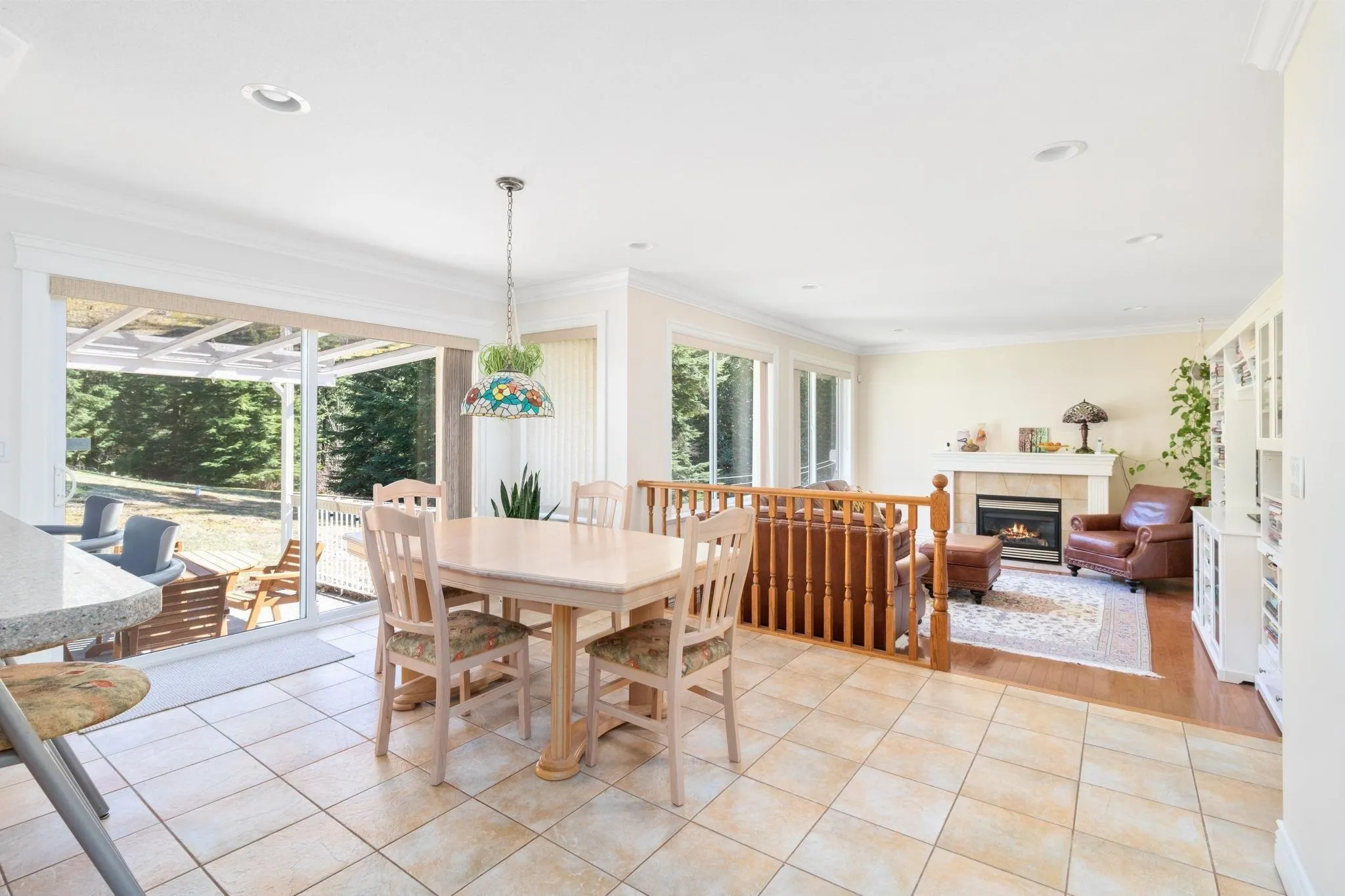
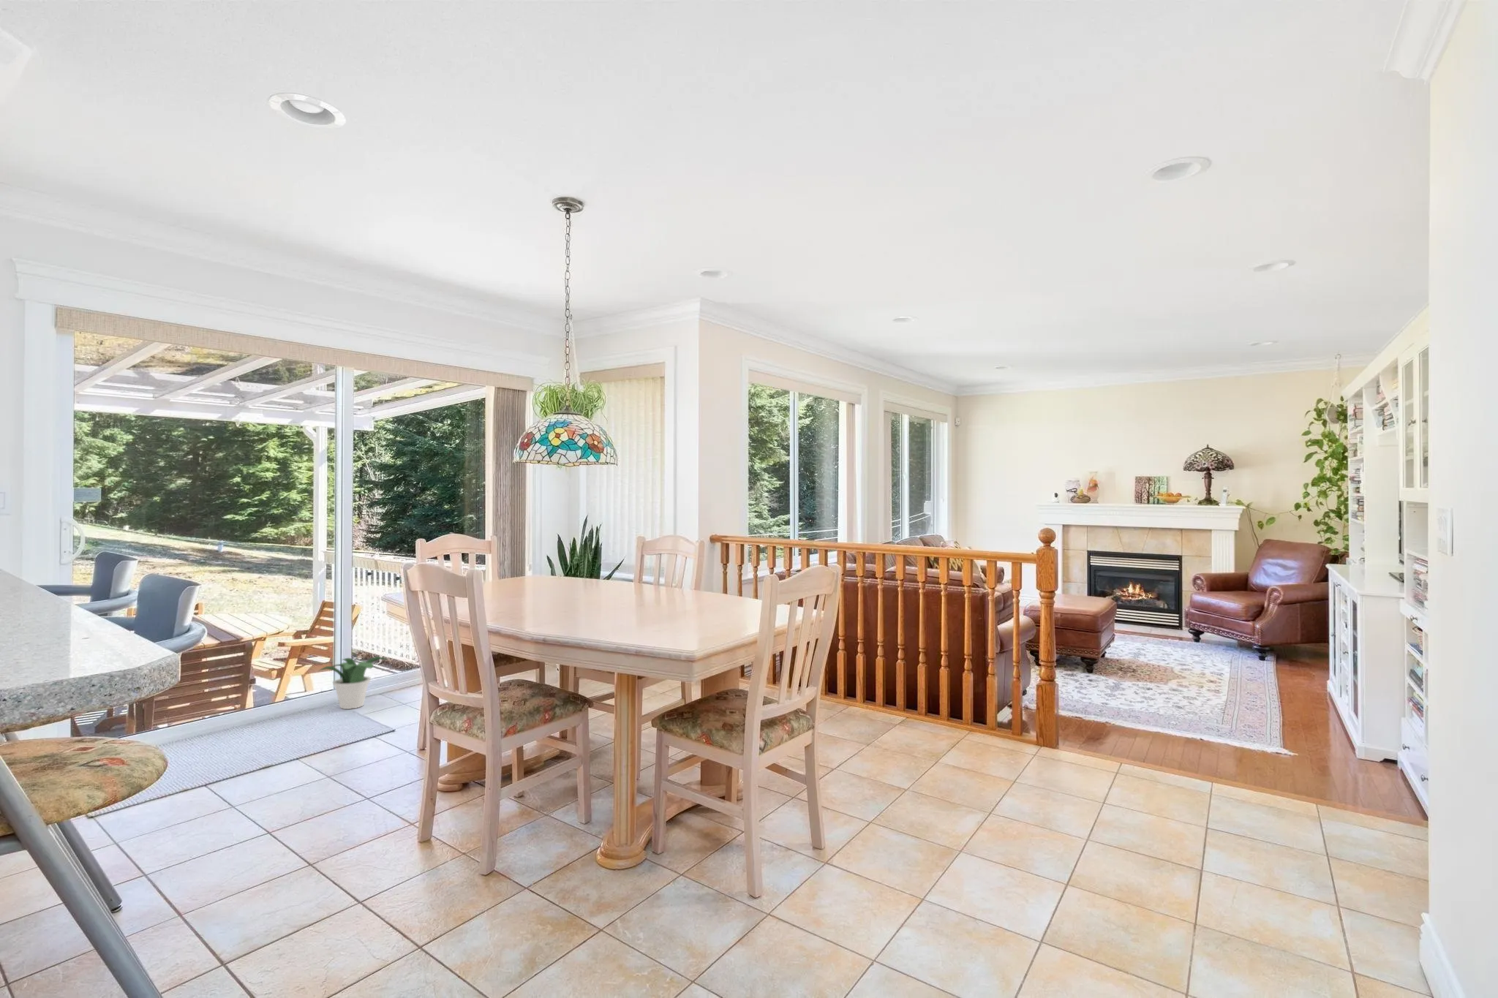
+ potted plant (355, 683)
